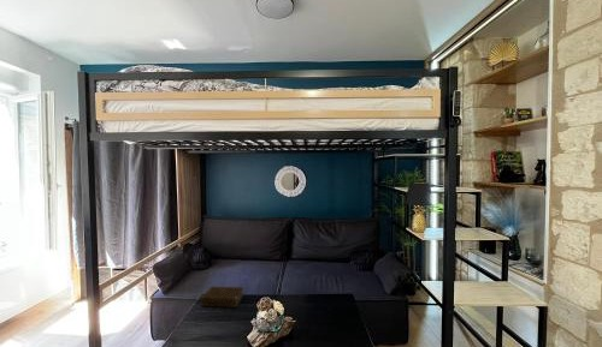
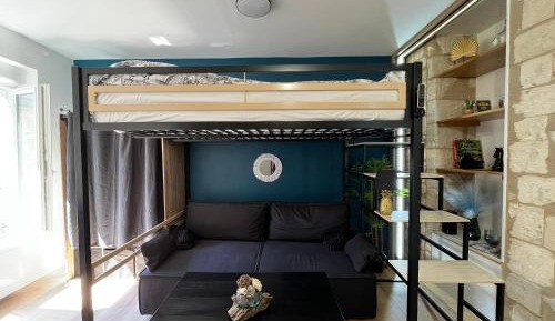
- book (223, 295)
